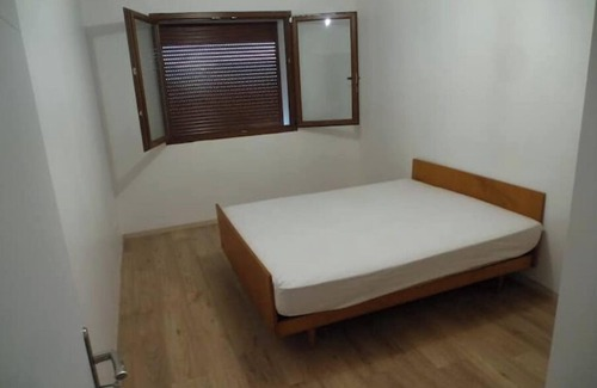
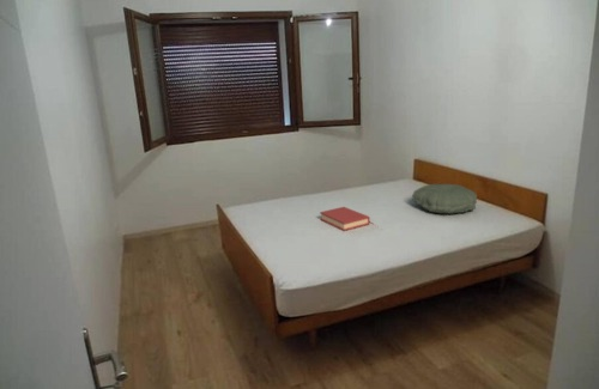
+ hardback book (344, 218)
+ pillow (444, 197)
